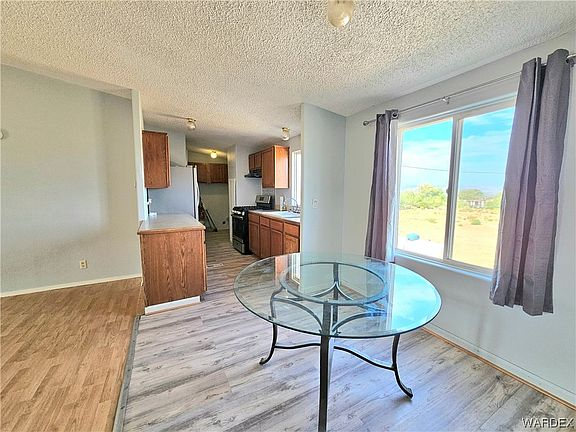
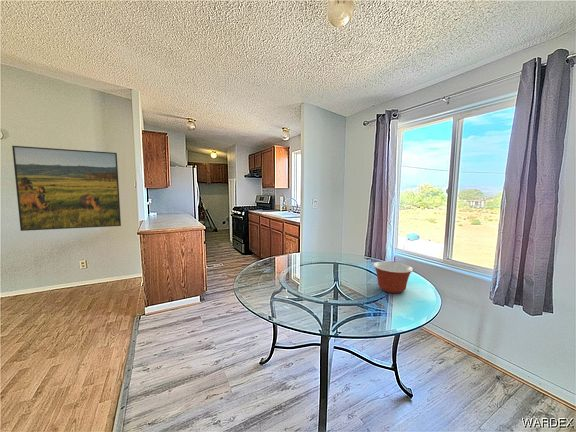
+ mixing bowl (392, 278)
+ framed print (71, 189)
